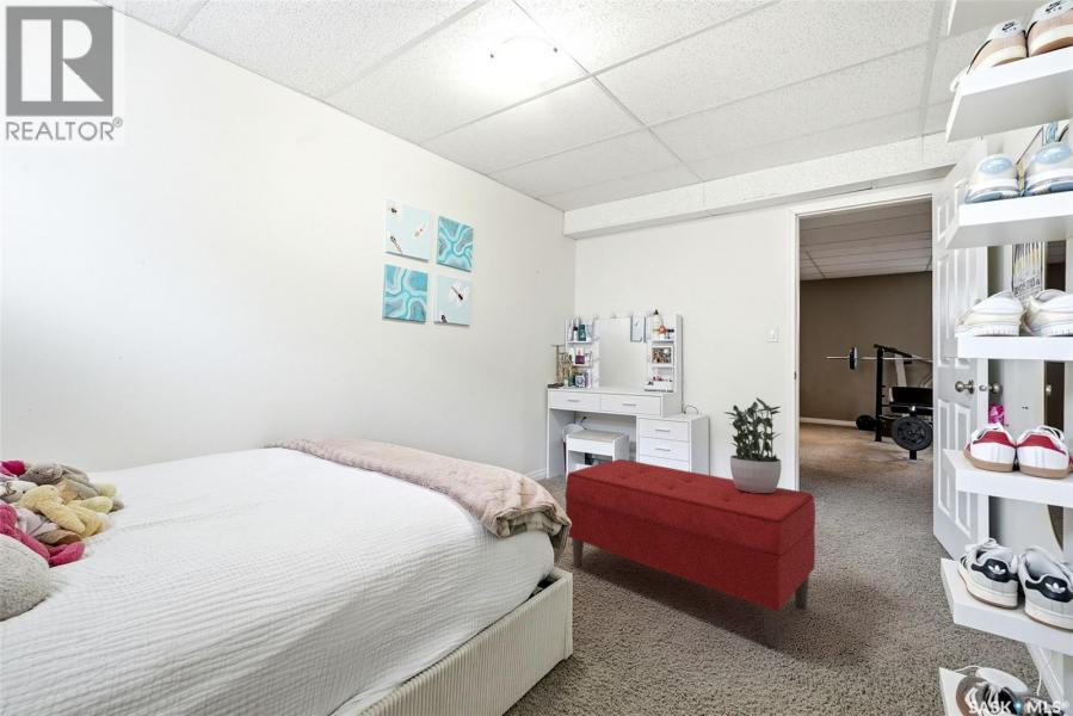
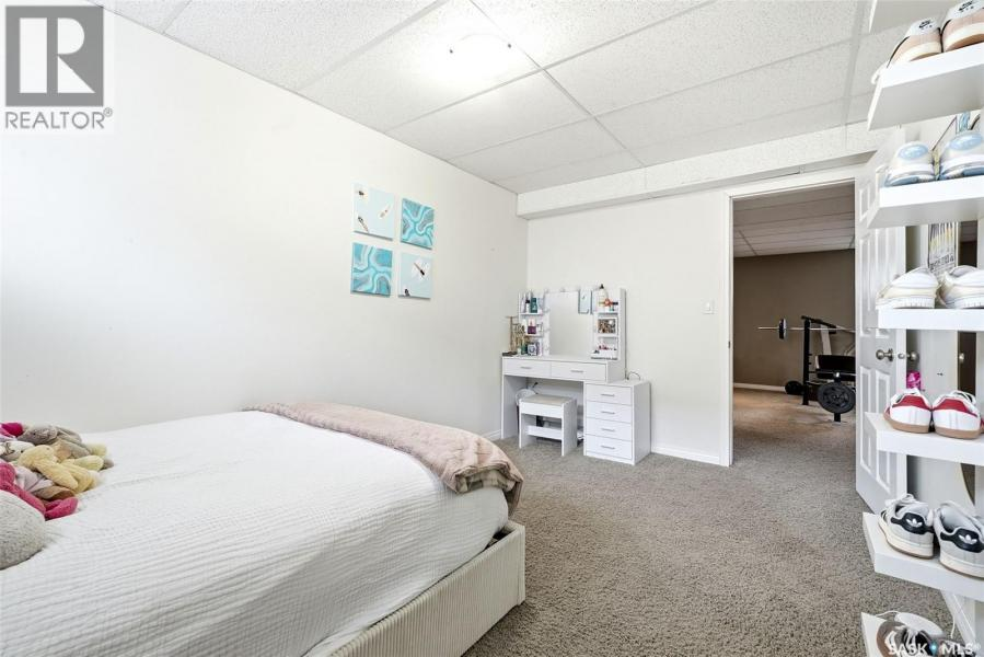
- bench (679, 532)
- potted plant (752, 443)
